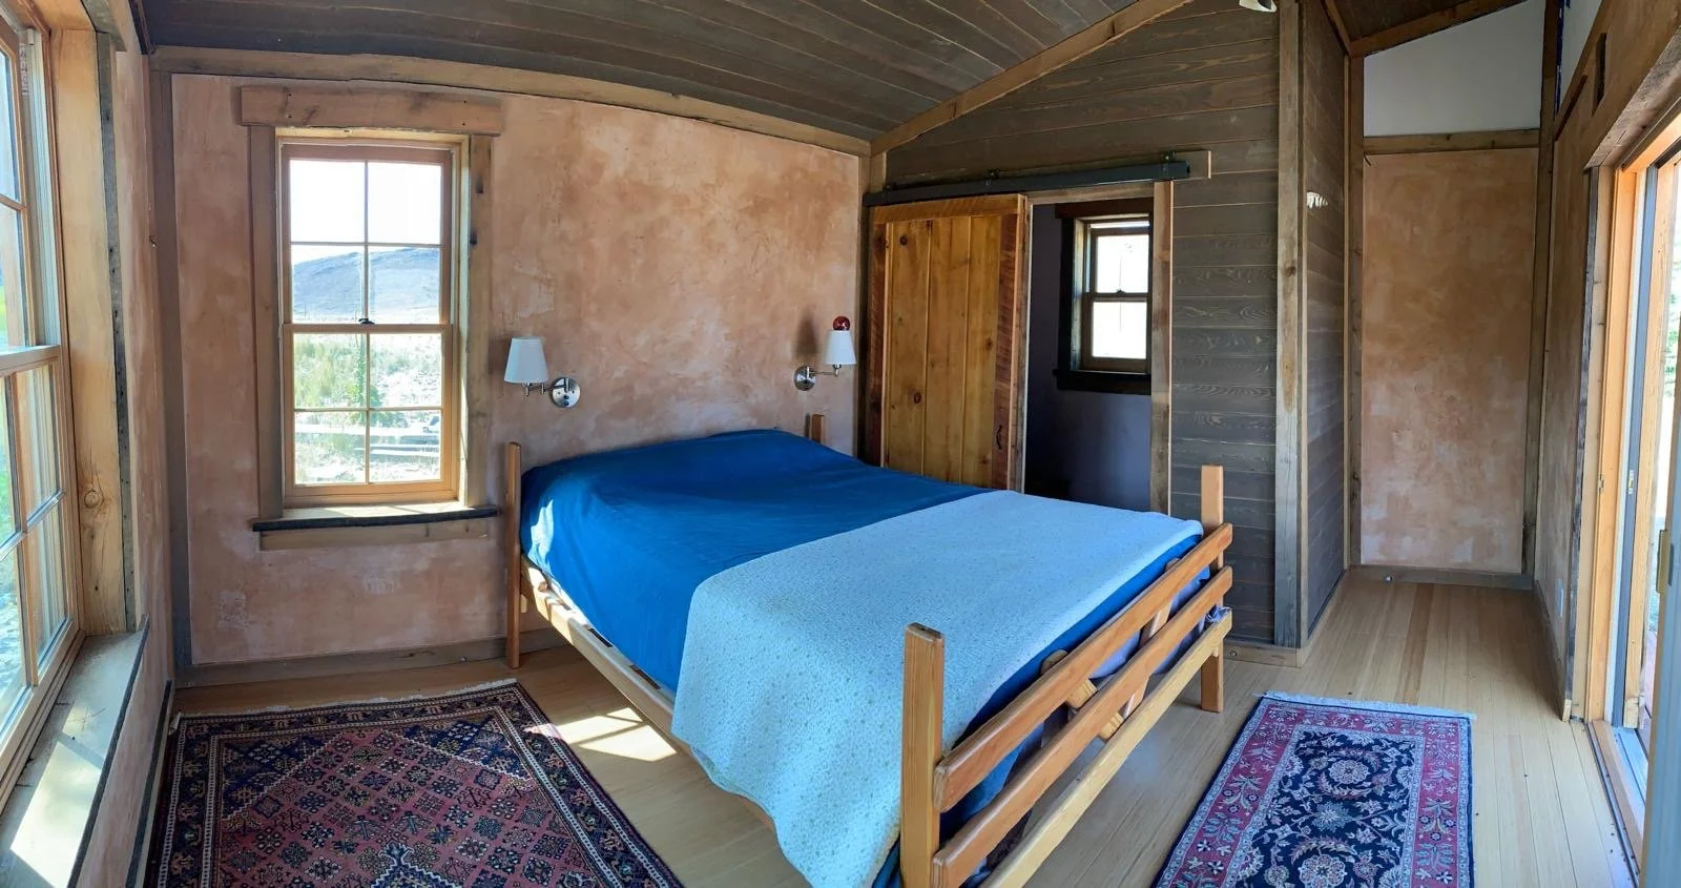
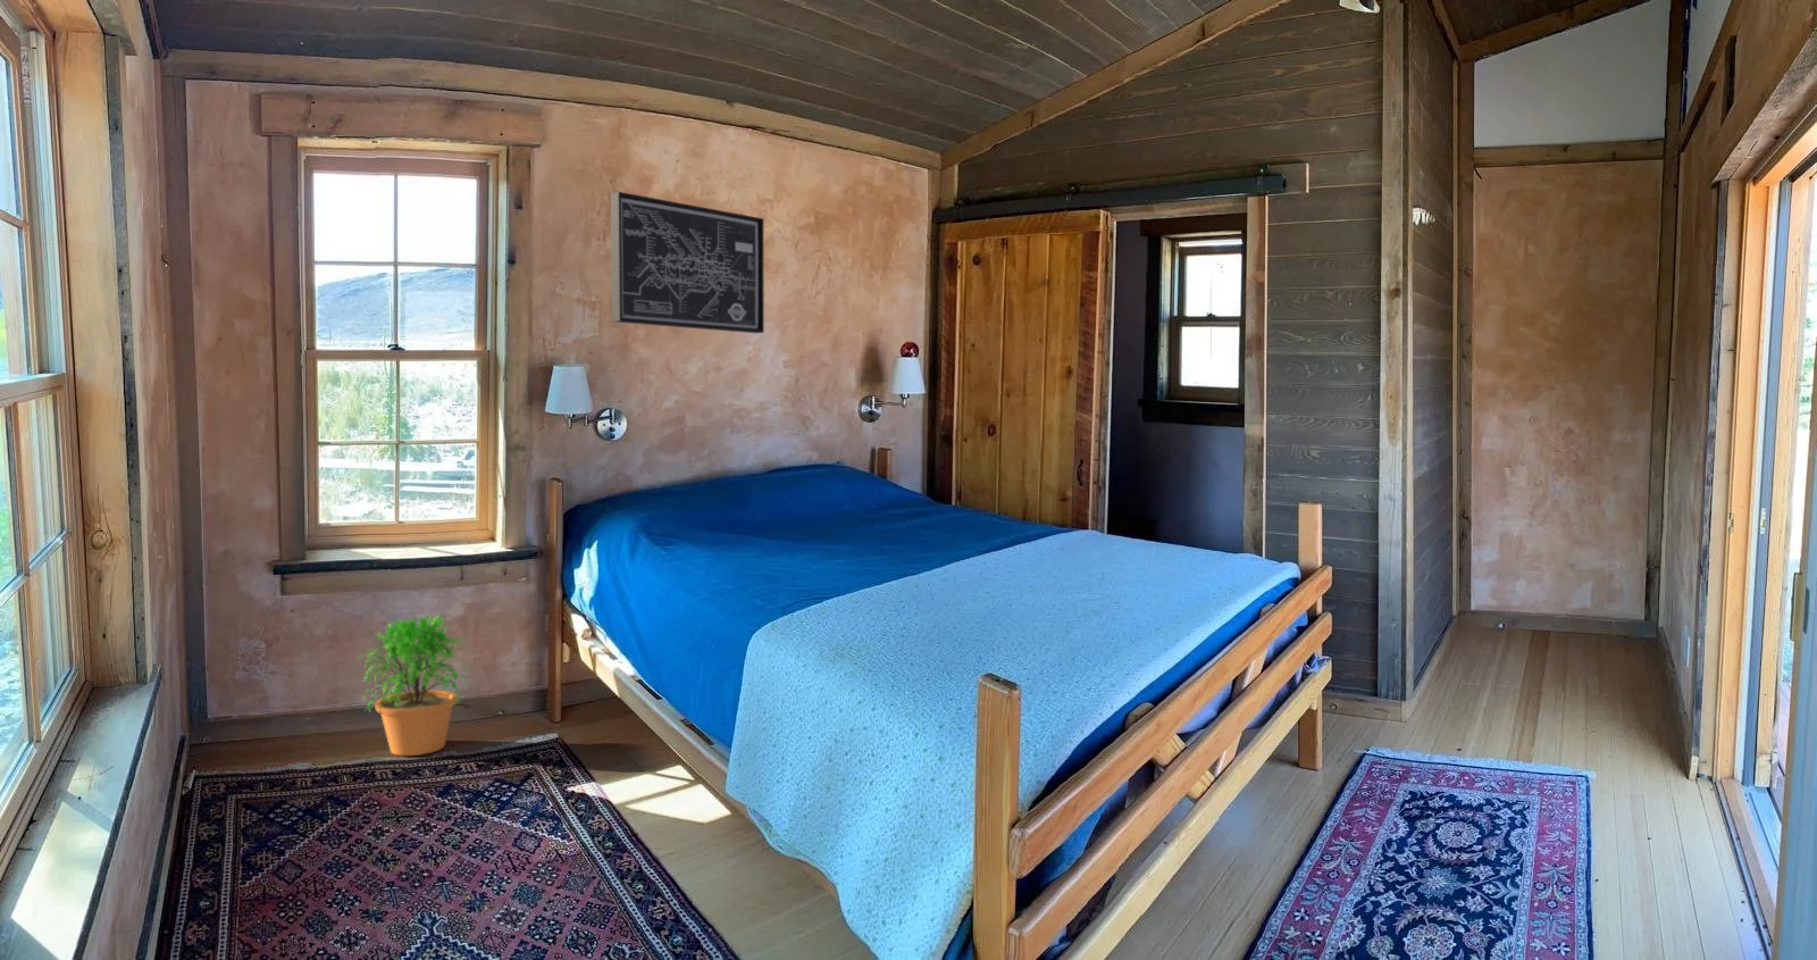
+ wall art (692, 267)
+ potted plant (413, 679)
